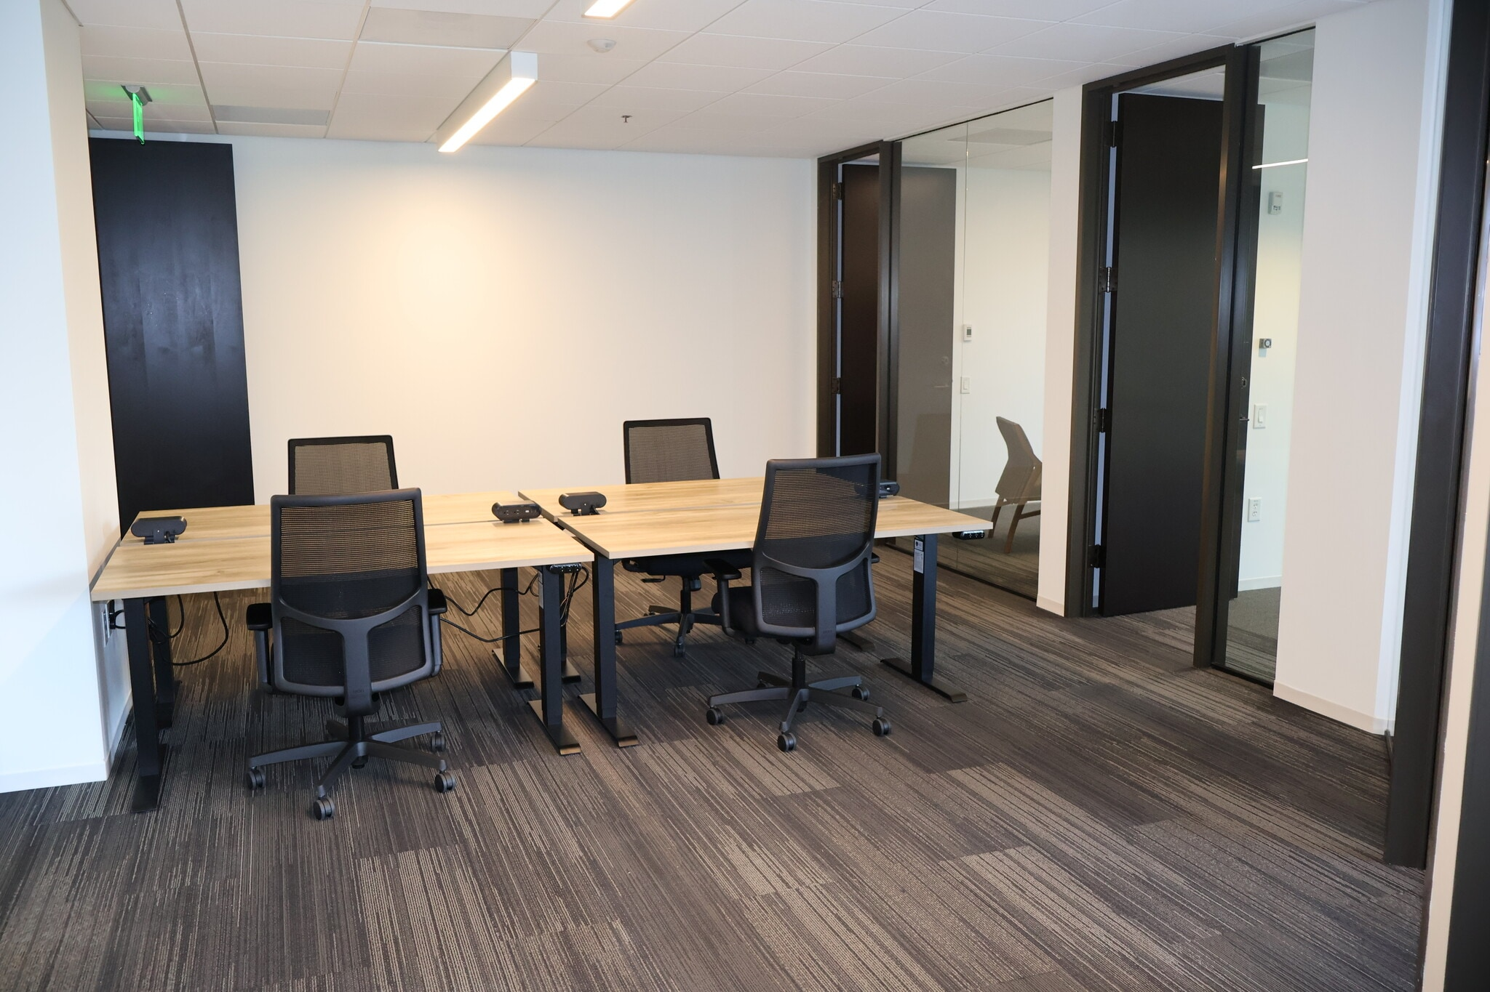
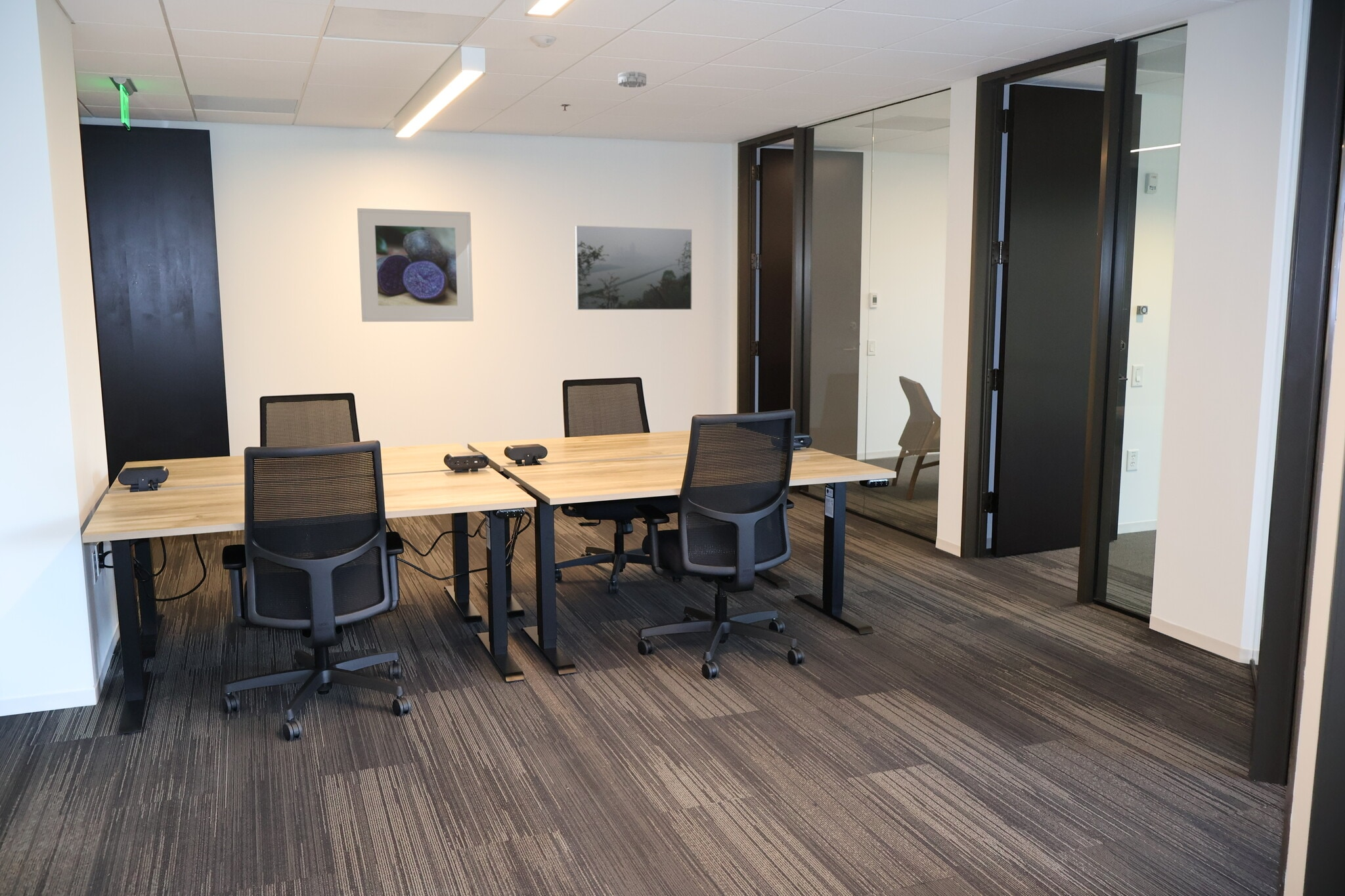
+ smoke detector (632, 79)
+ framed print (416, 266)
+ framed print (634, 268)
